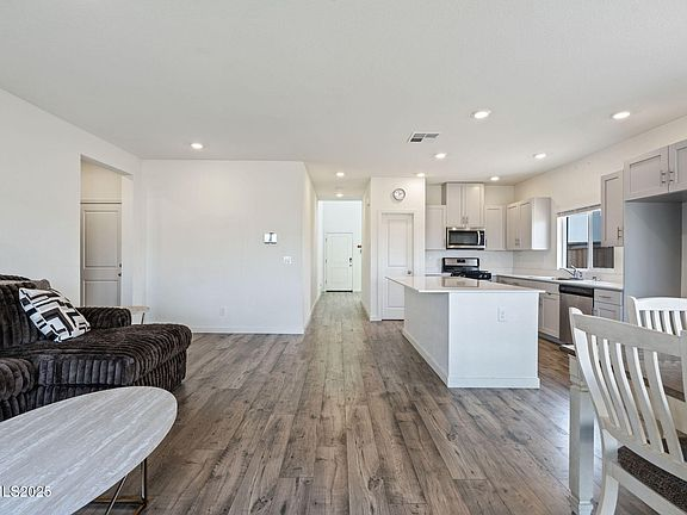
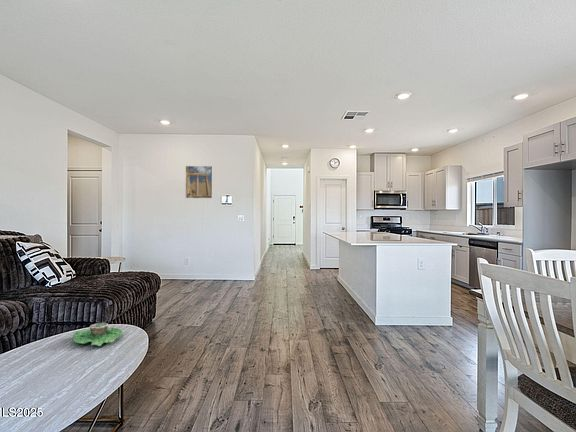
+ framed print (199, 182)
+ succulent planter (98, 331)
